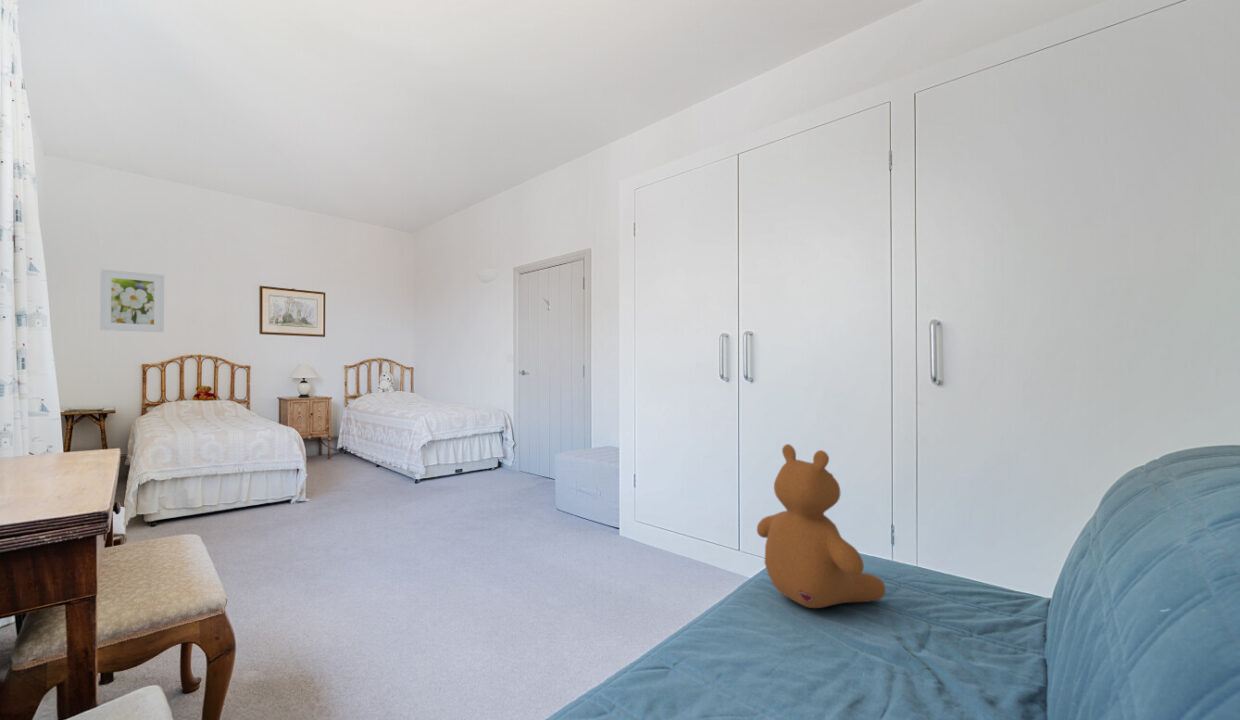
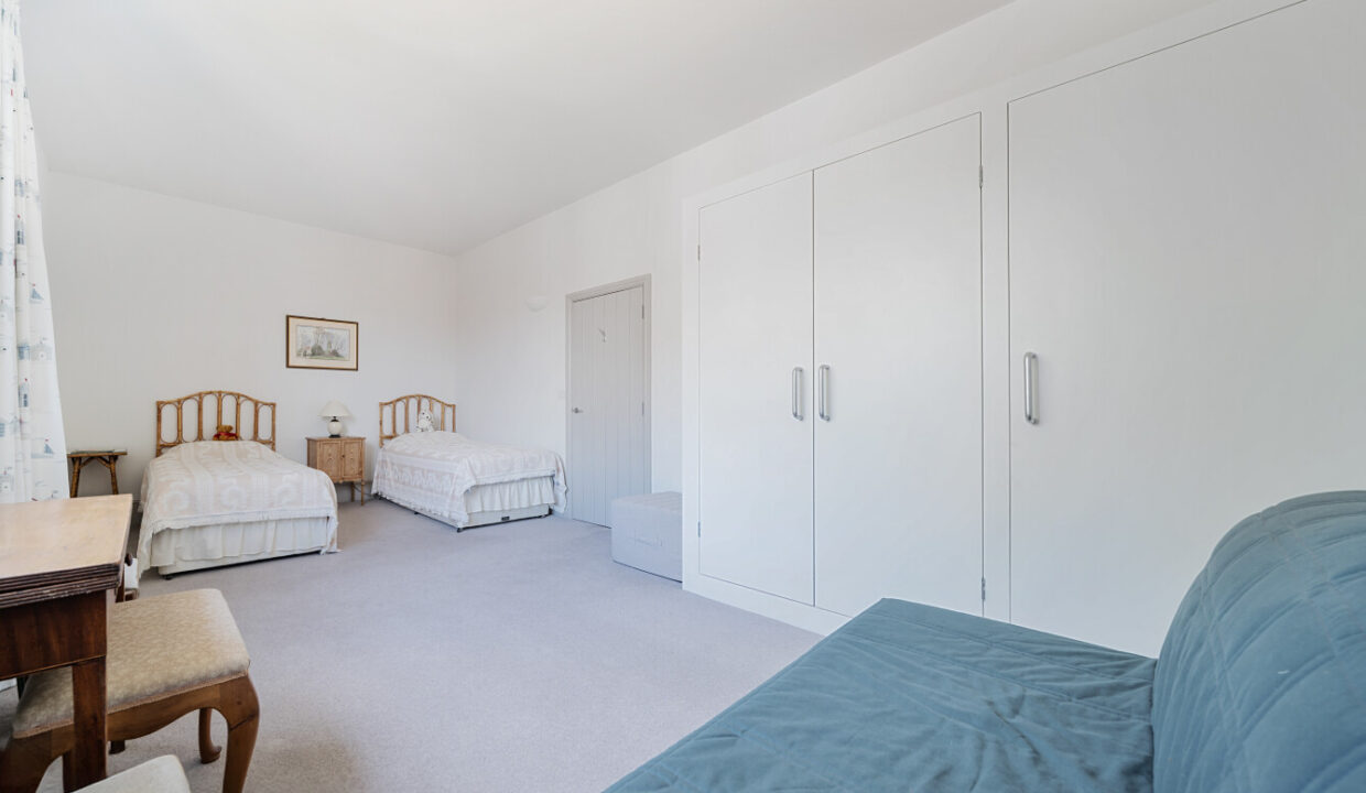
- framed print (133, 301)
- teddy bear (821, 521)
